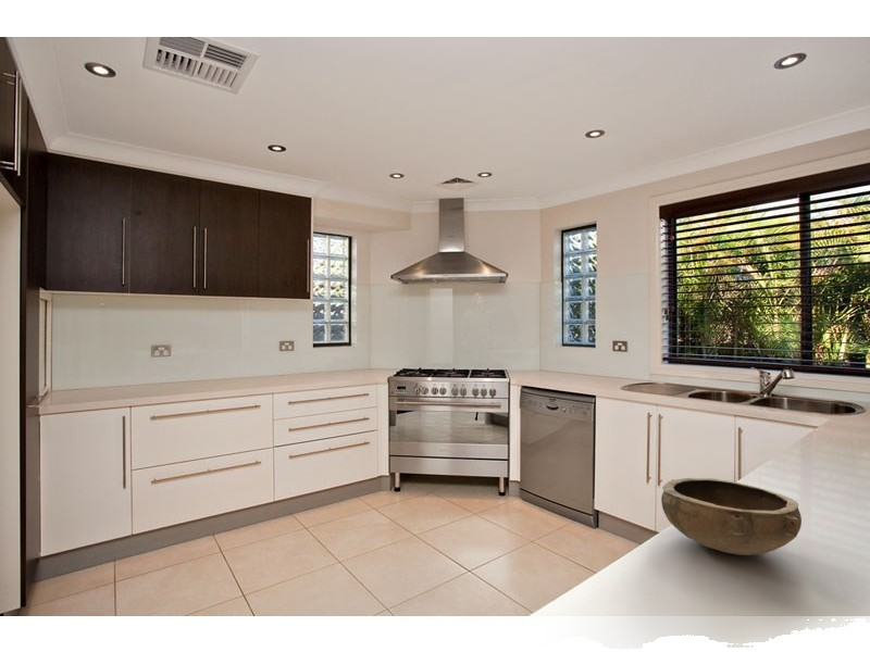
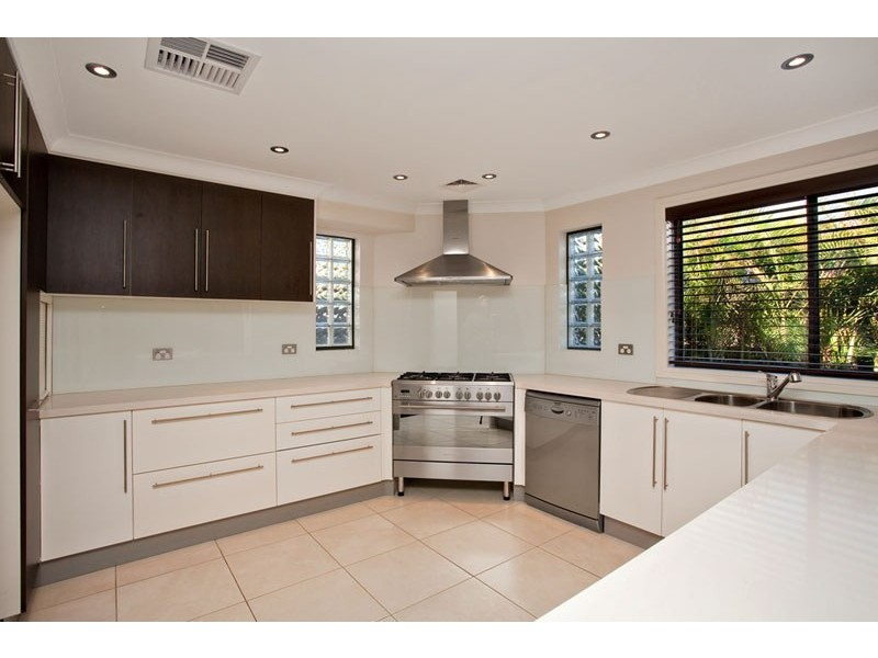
- bowl (729, 517)
